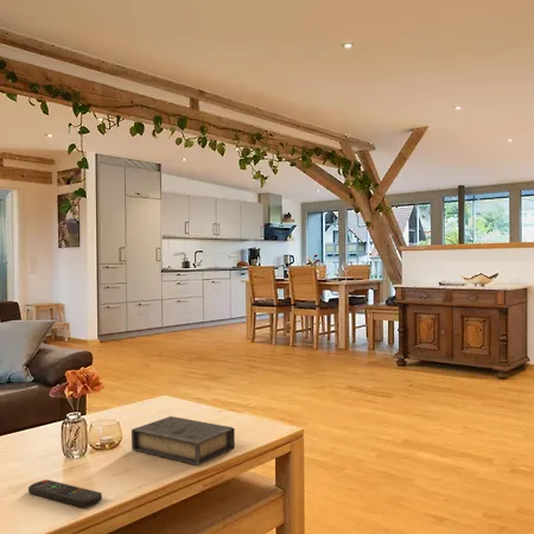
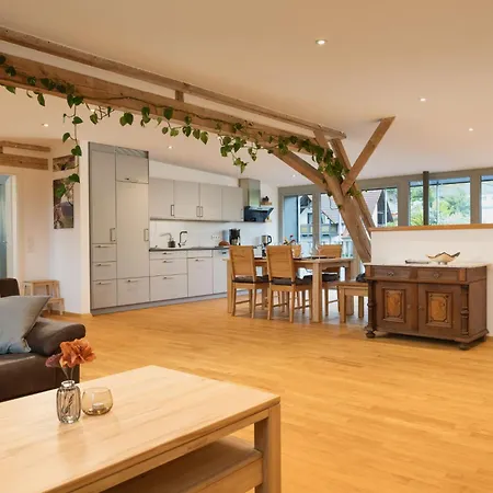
- book (183, 438)
- remote control (64, 492)
